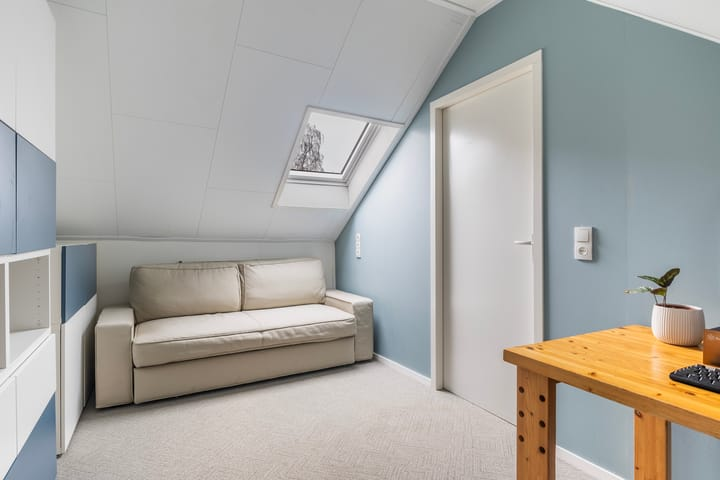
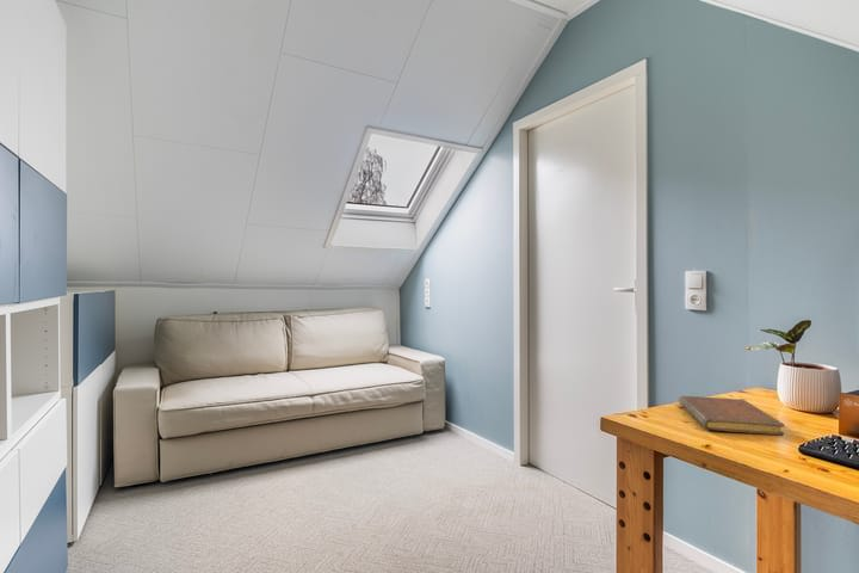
+ notebook (725, 413)
